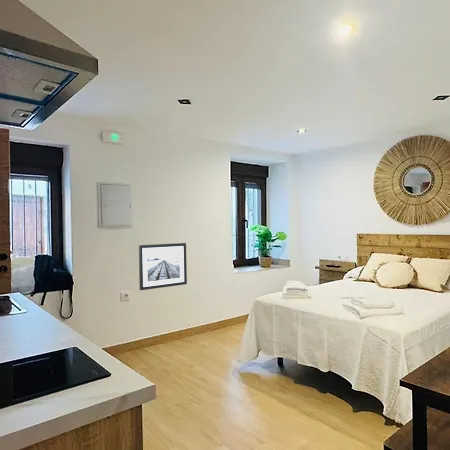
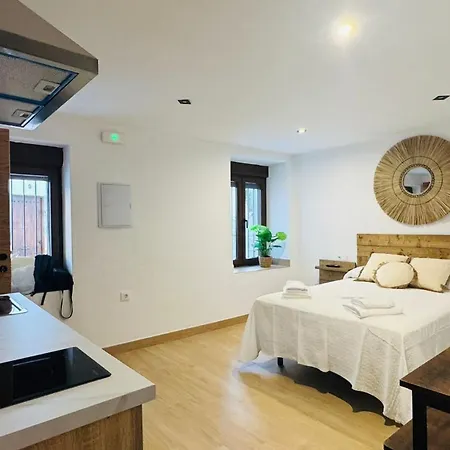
- wall art (163, 265)
